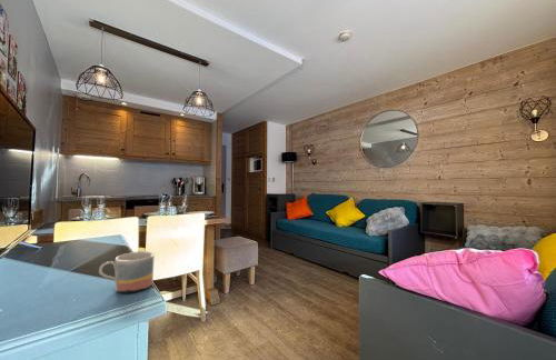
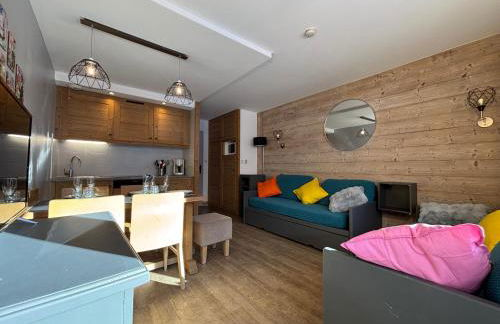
- mug (127, 272)
